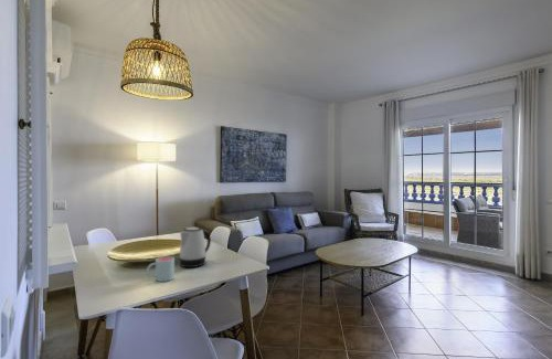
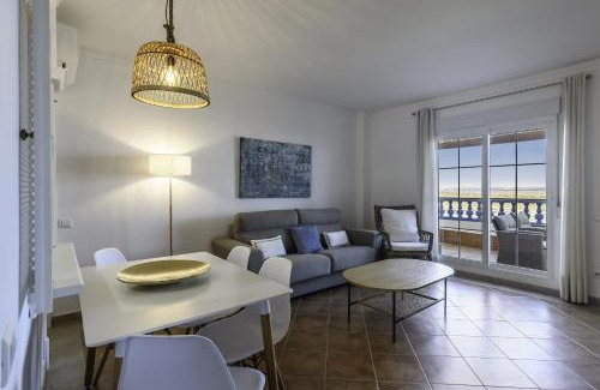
- mug (160, 268)
- kettle (195, 244)
